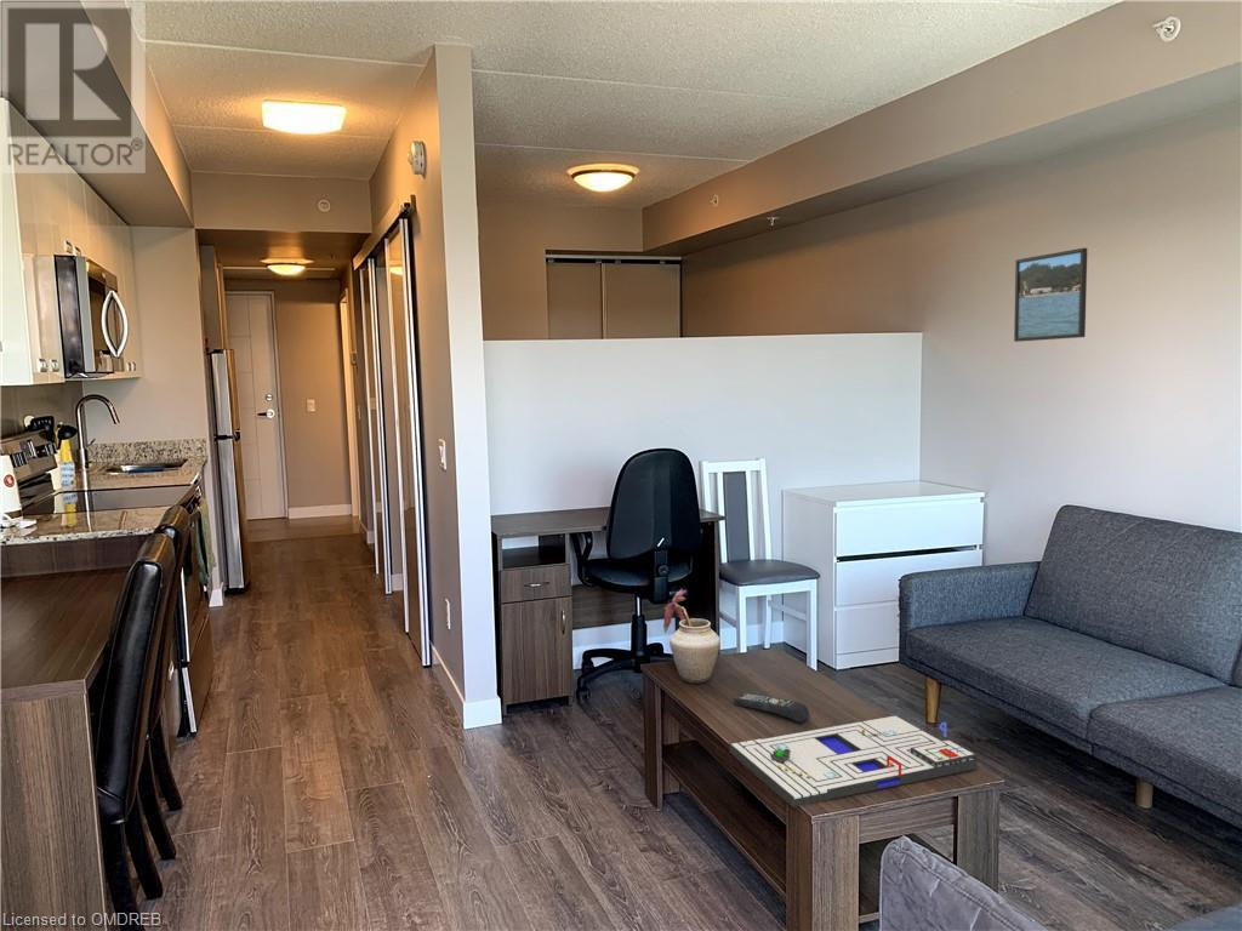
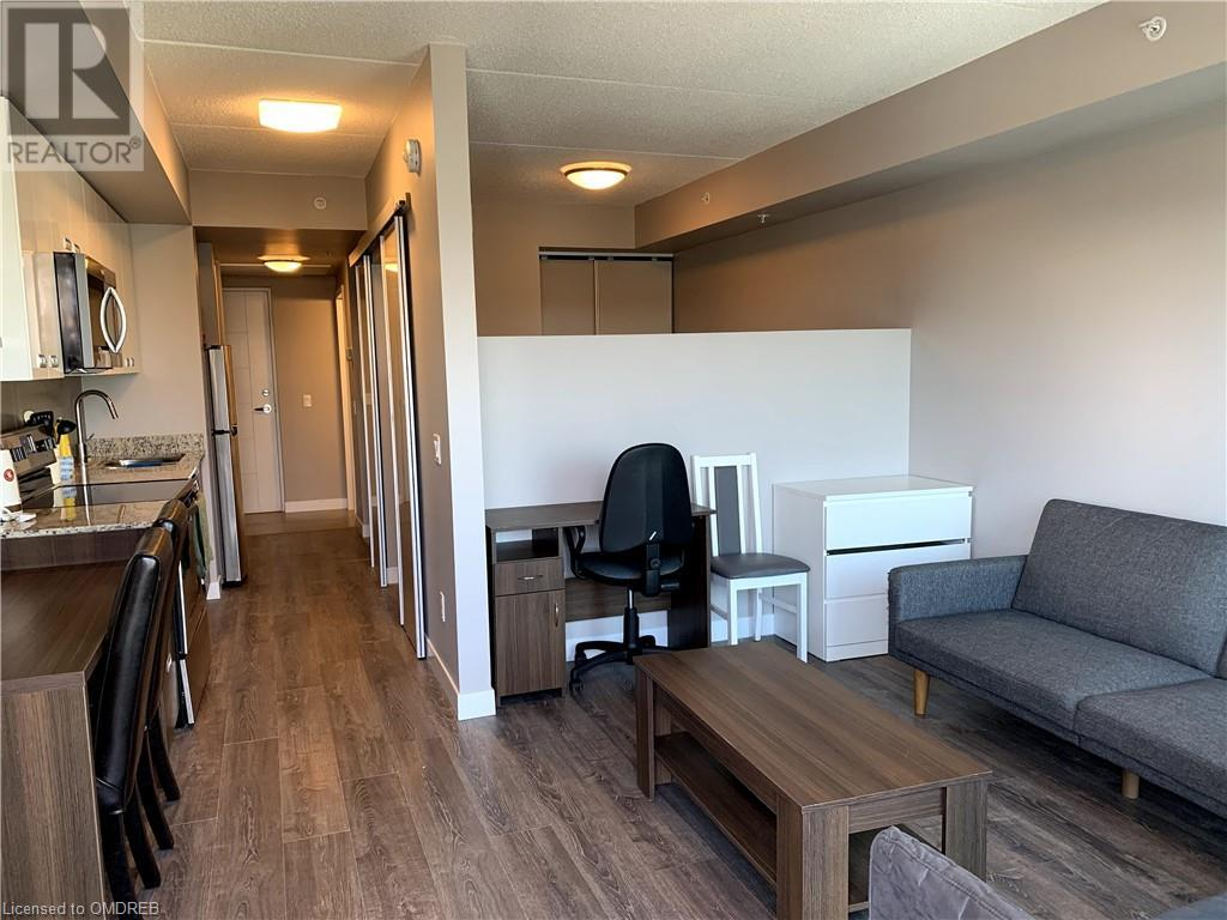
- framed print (1048, 297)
- board game (849, 739)
- vase (686, 635)
- remote control (770, 704)
